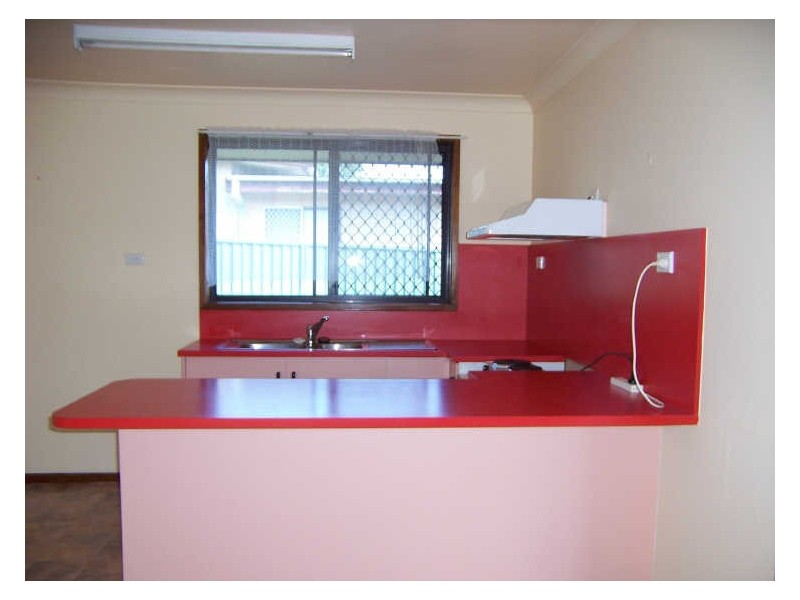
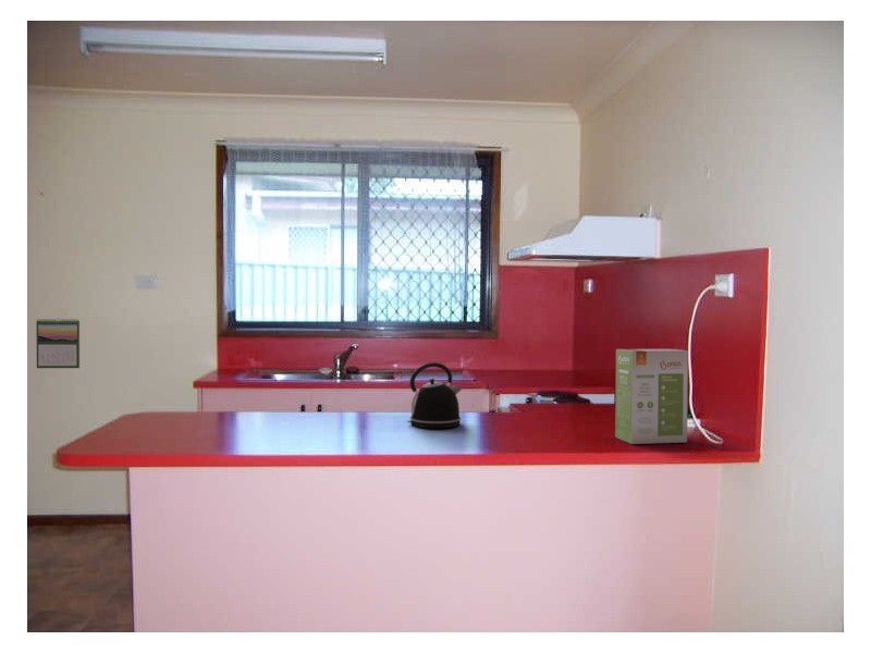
+ calendar (58, 343)
+ food box (650, 394)
+ kettle (434, 393)
